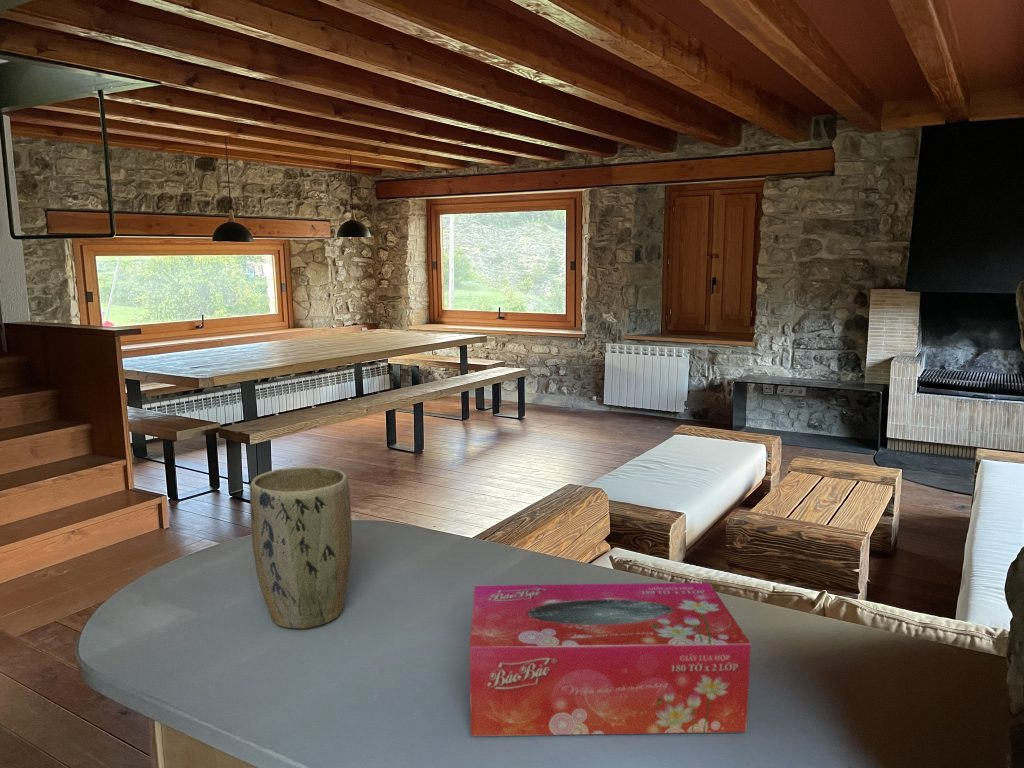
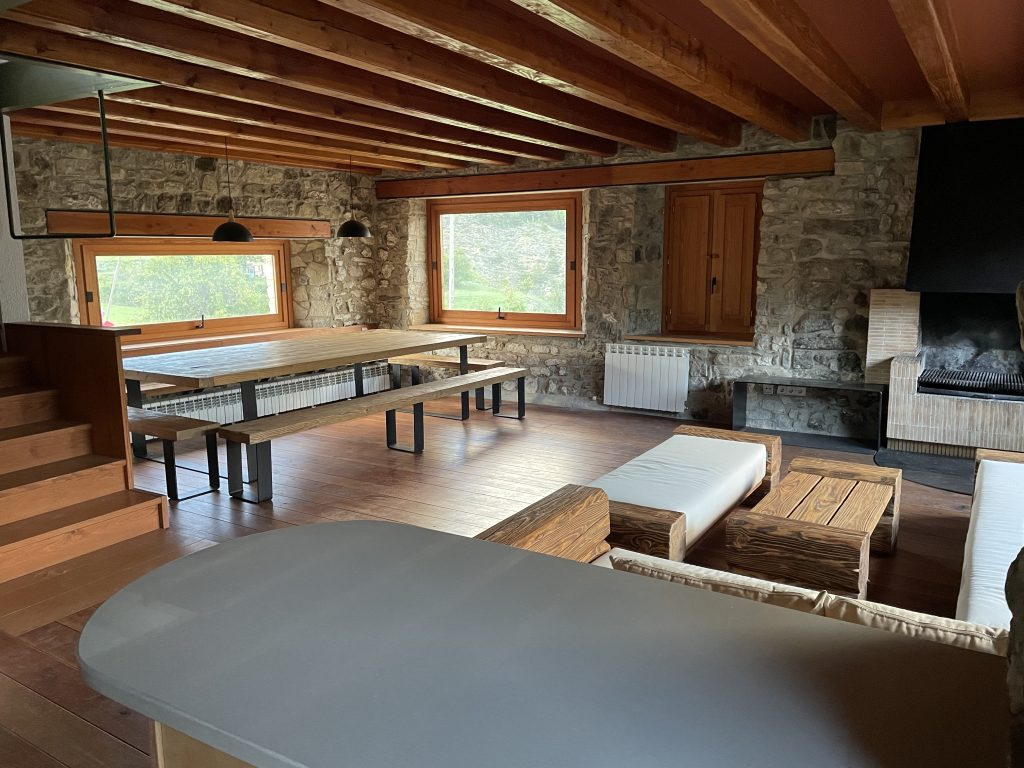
- tissue box (600, 653)
- plant pot (303, 546)
